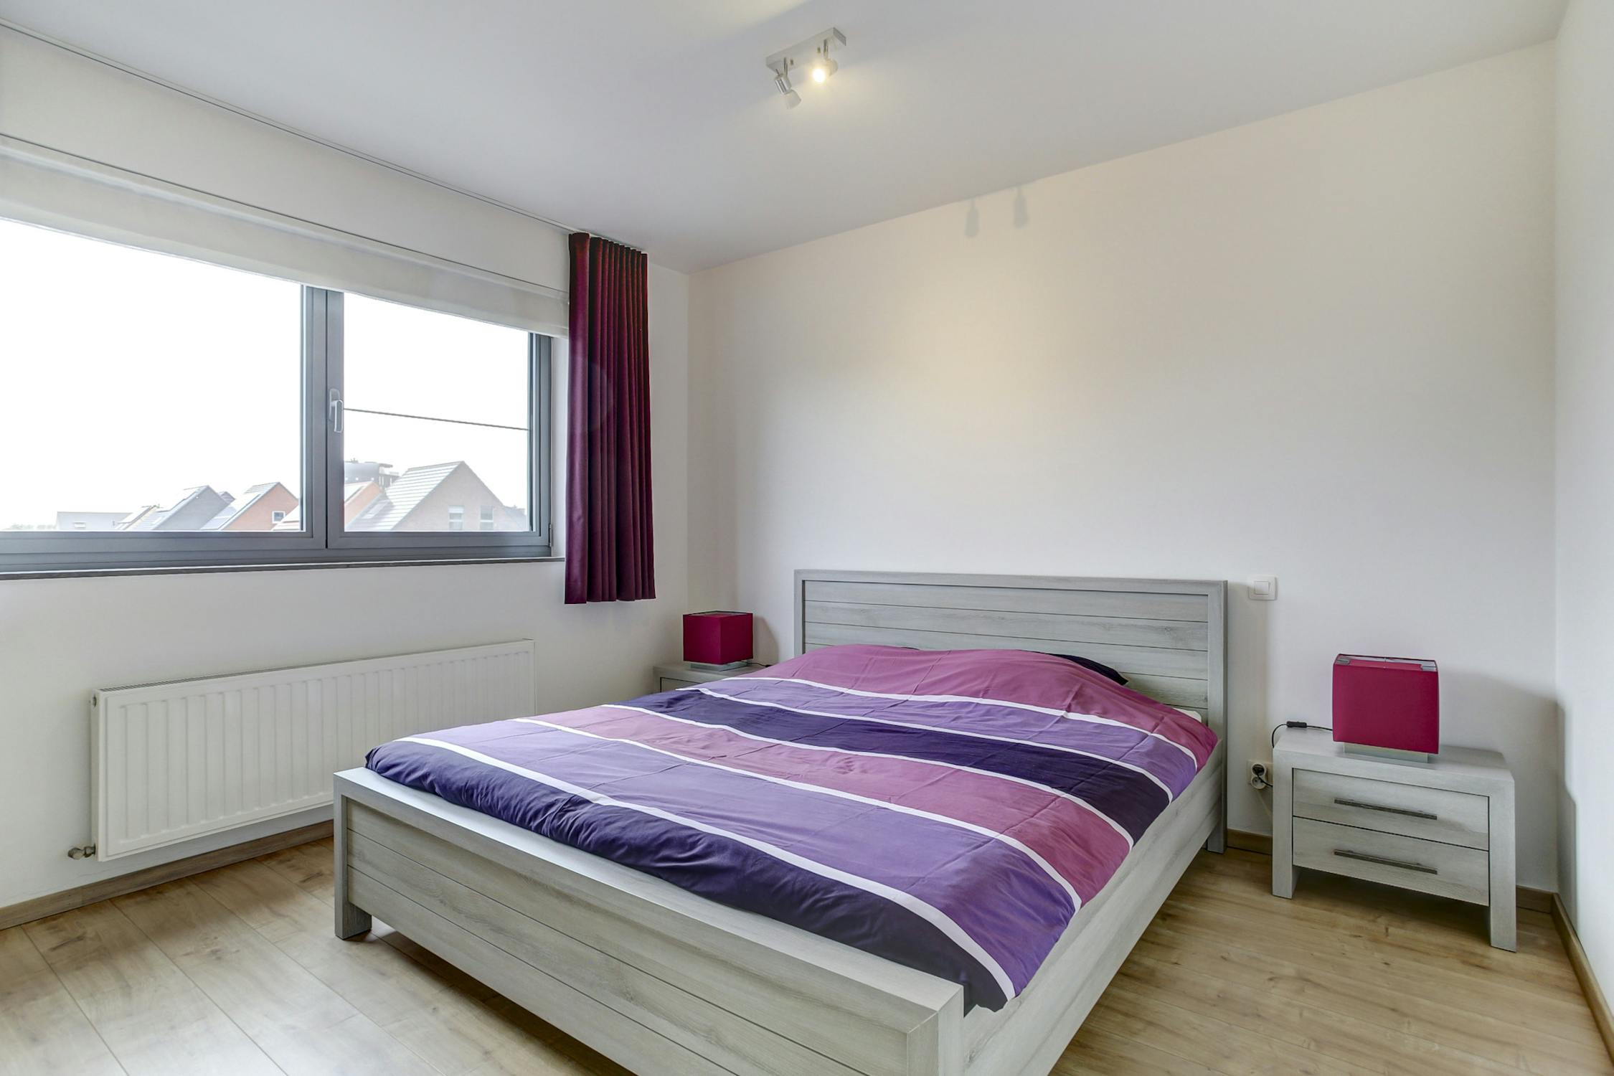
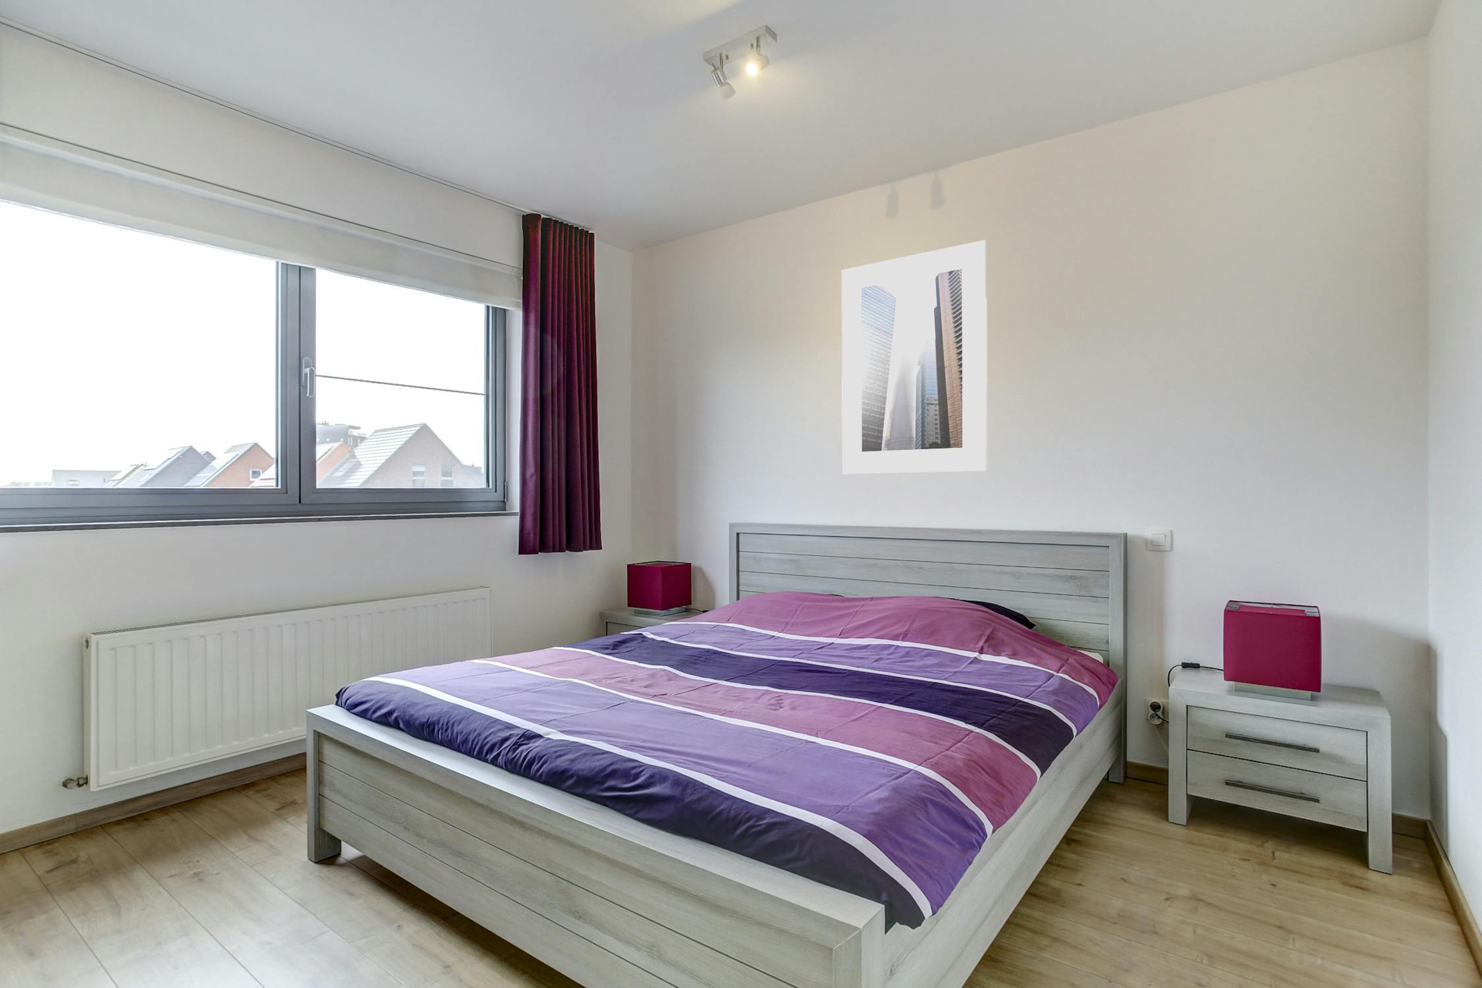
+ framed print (910, 364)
